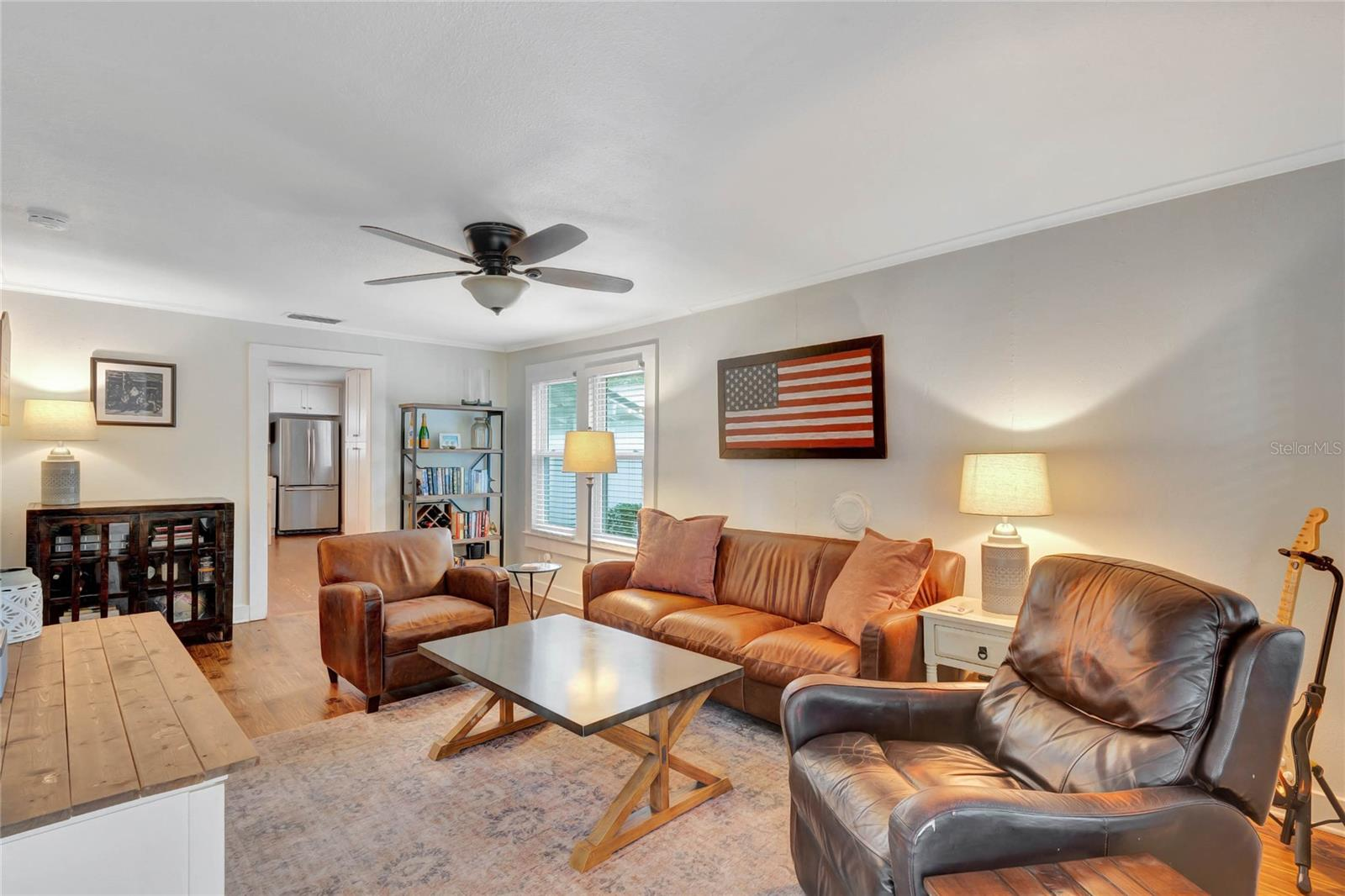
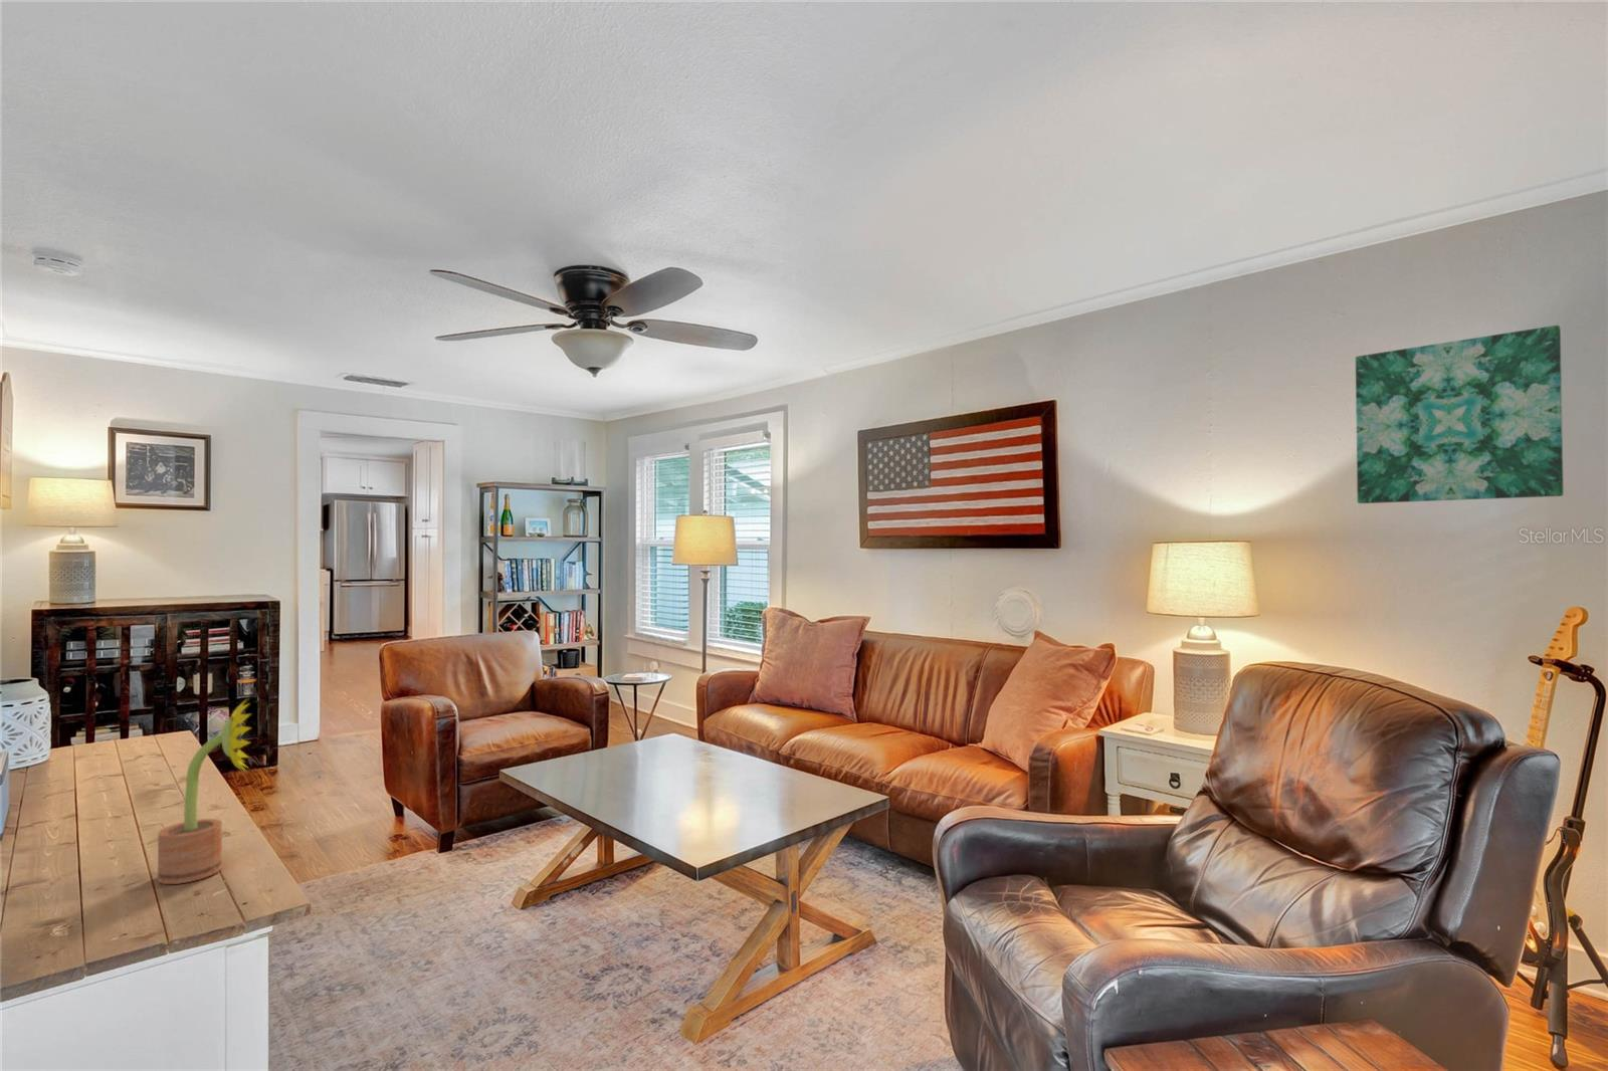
+ decorative plant (198, 784)
+ wall art (1451, 421)
